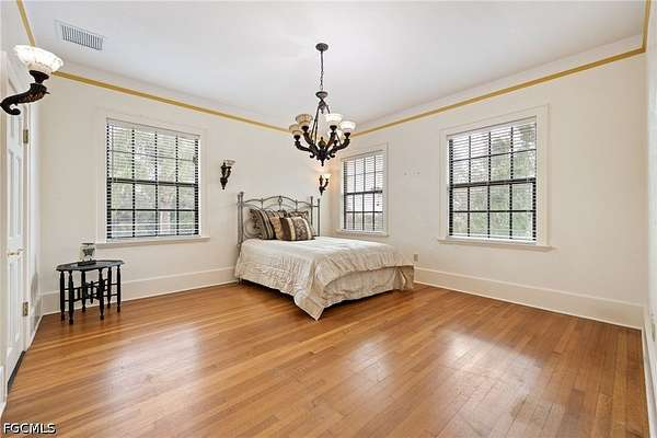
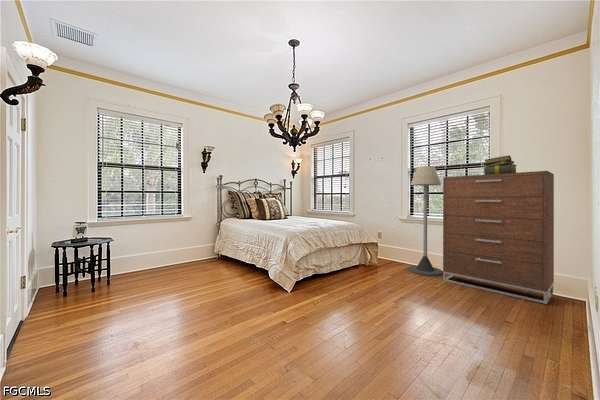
+ floor lamp (425, 219)
+ dresser (494, 231)
+ stack of books (498, 166)
